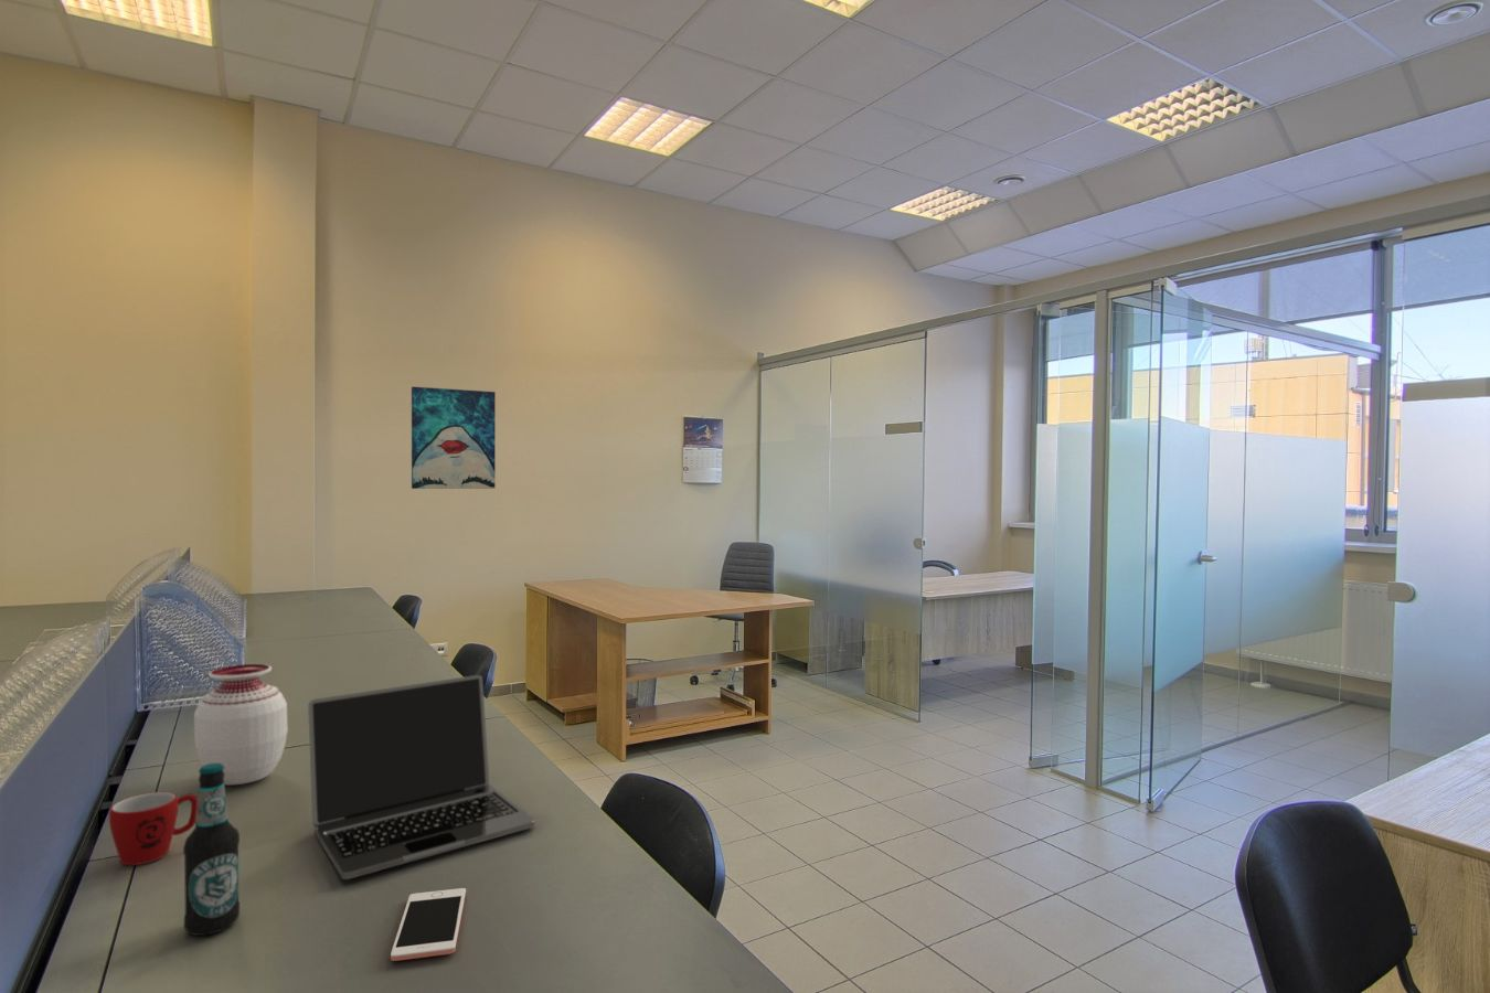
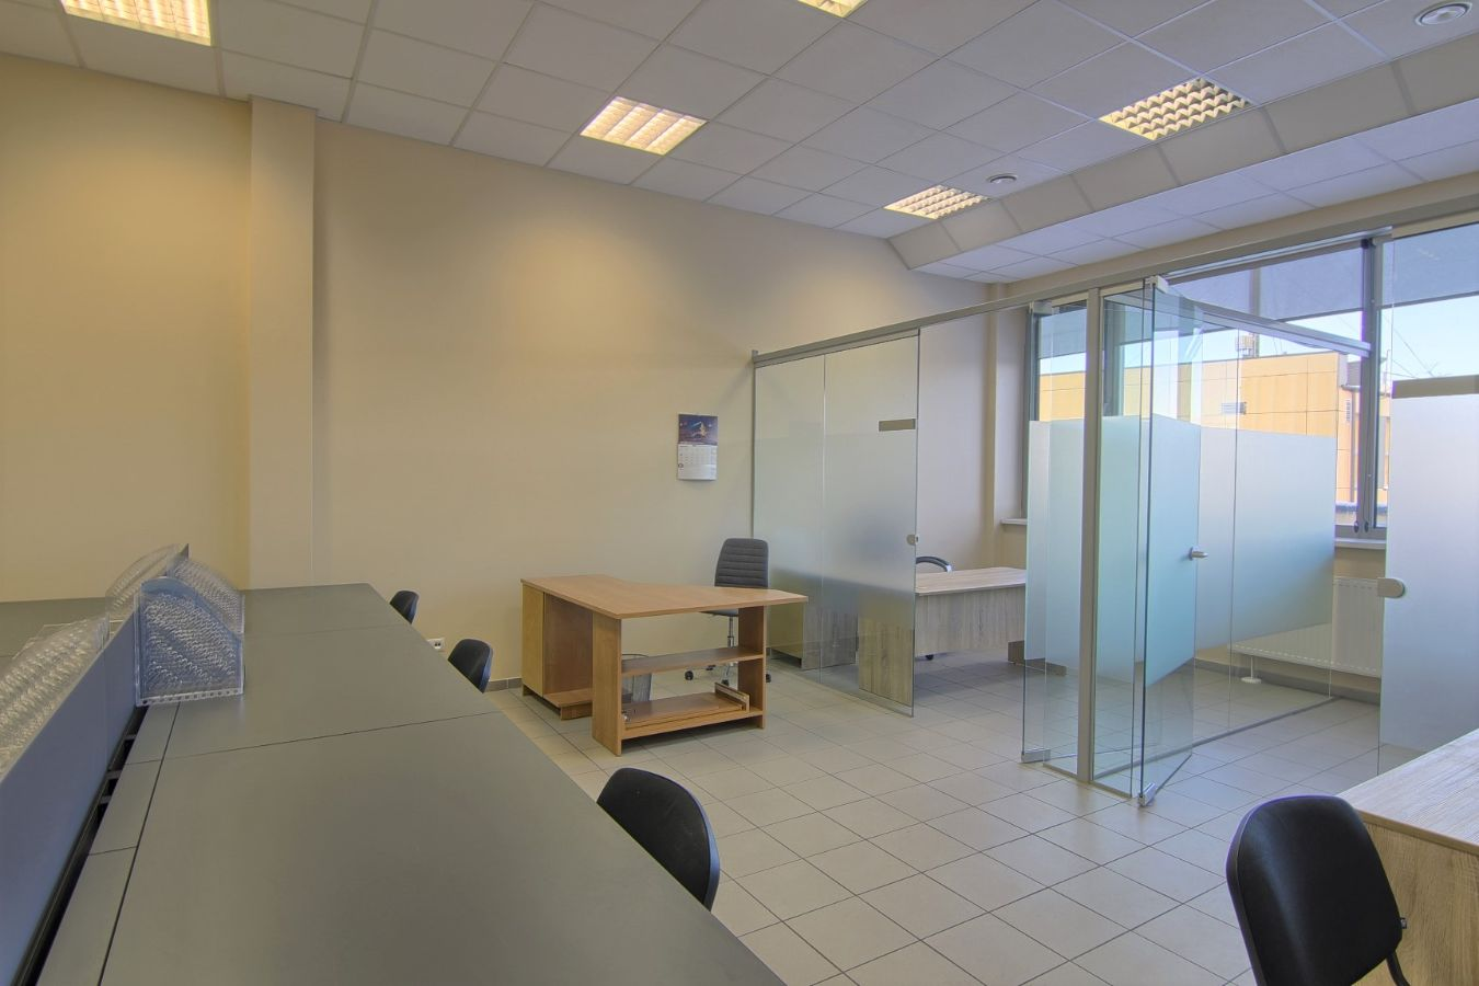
- bottle (212, 846)
- wall art (453, 439)
- cell phone (430, 921)
- mug (155, 826)
- laptop (421, 764)
- vase (242, 725)
